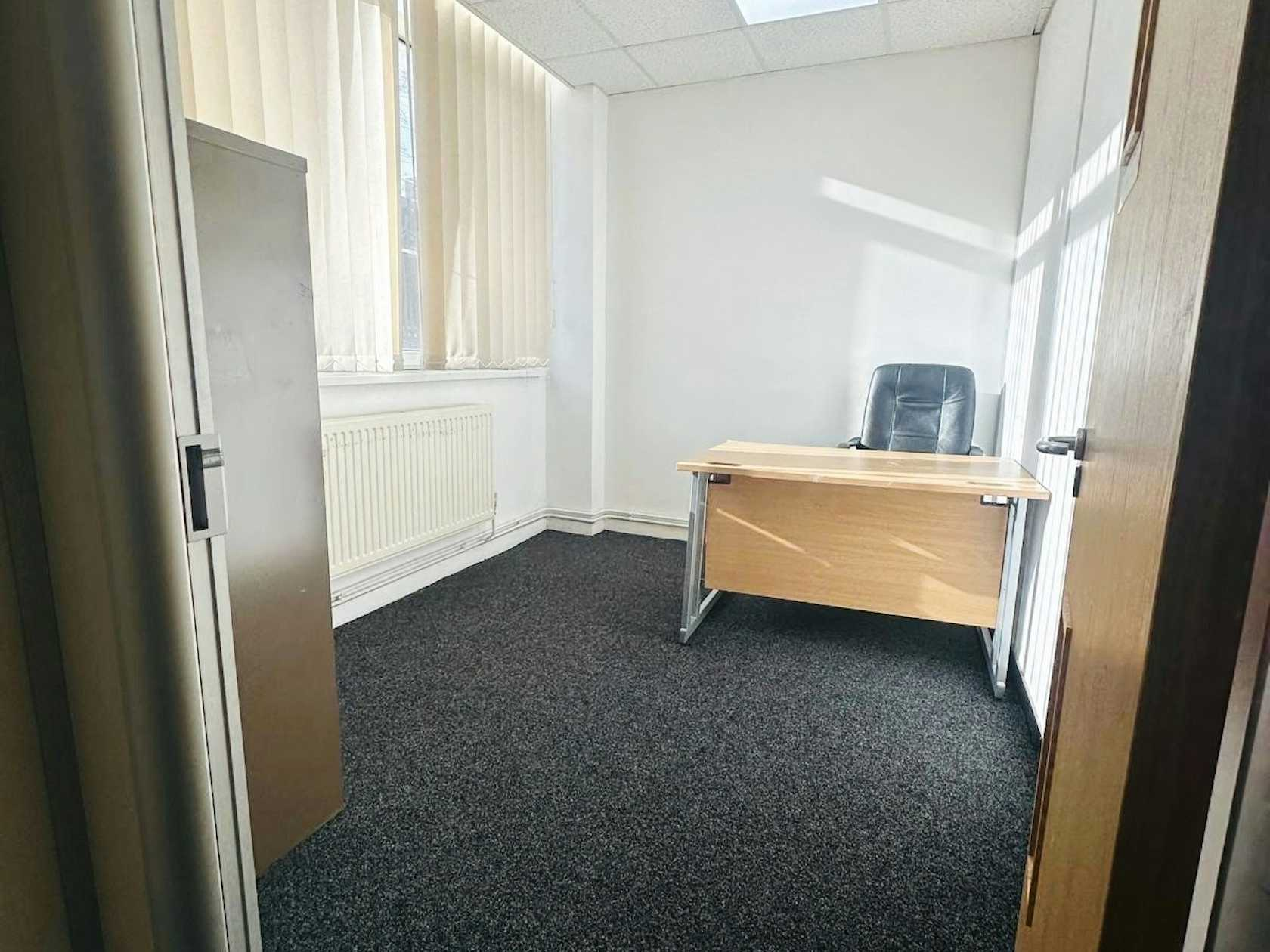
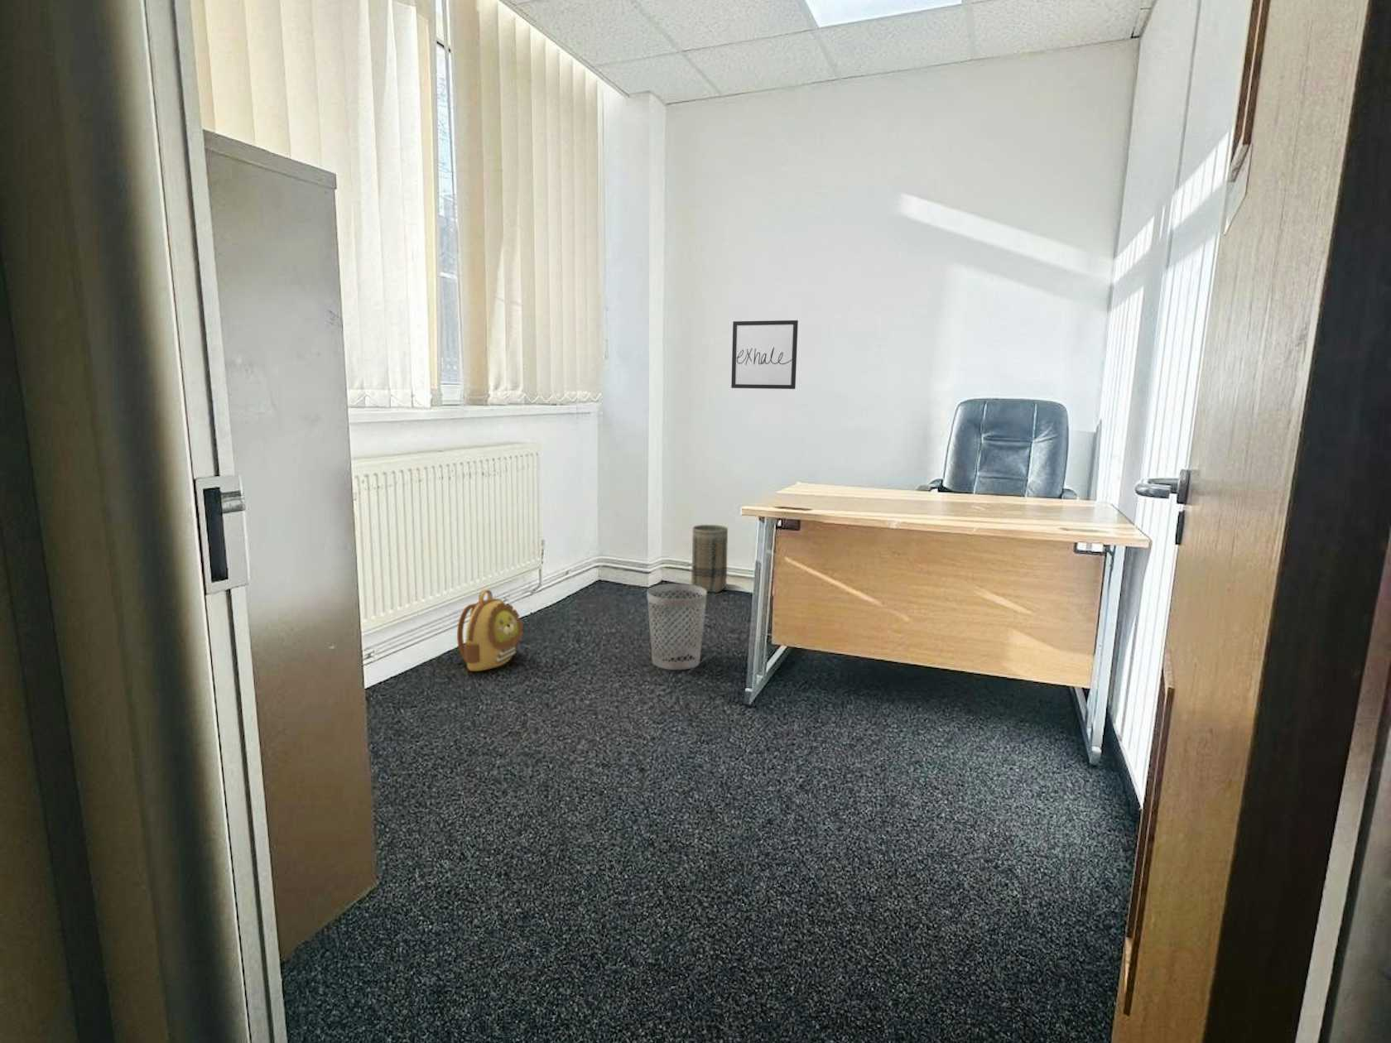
+ wall art (763, 354)
+ basket (710, 558)
+ wastebasket (676, 627)
+ backpack (487, 626)
